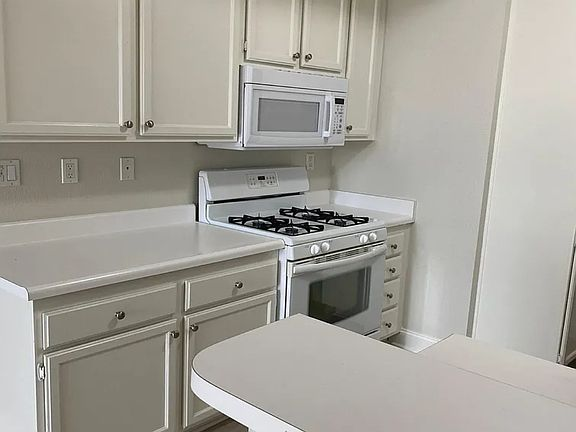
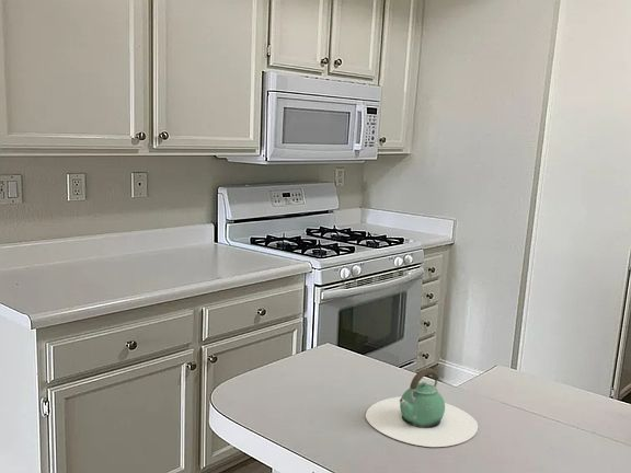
+ teapot (423, 394)
